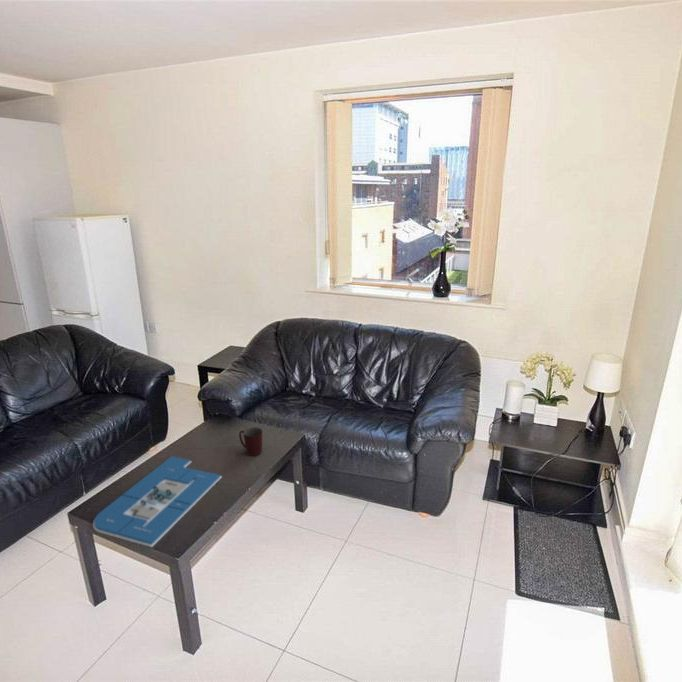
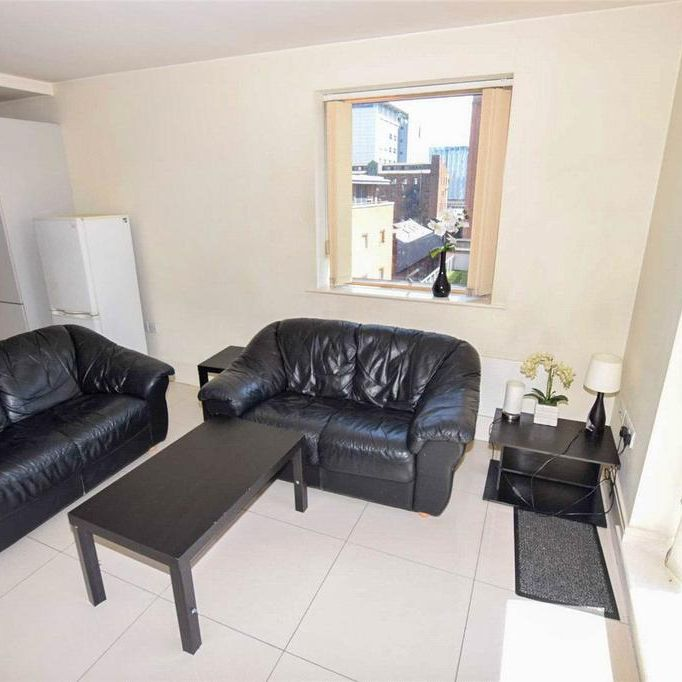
- mug (250, 441)
- board game (162, 492)
